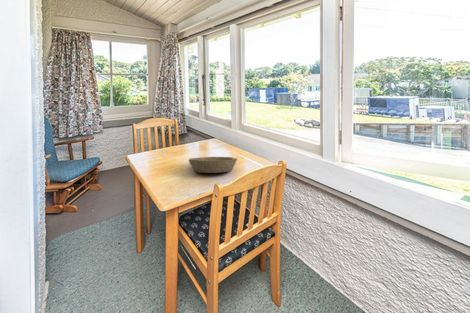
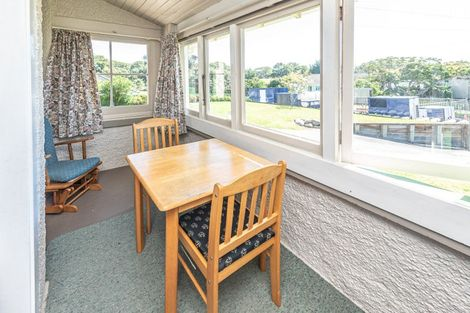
- bowl (213, 164)
